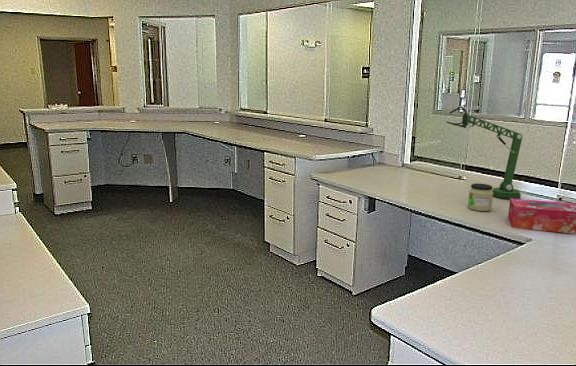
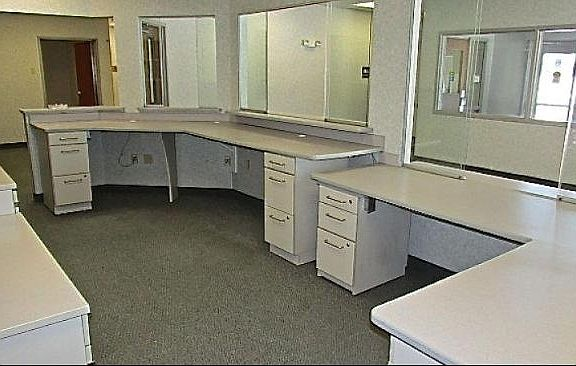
- desk lamp (498, 138)
- tissue box (545, 215)
- jar (480, 197)
